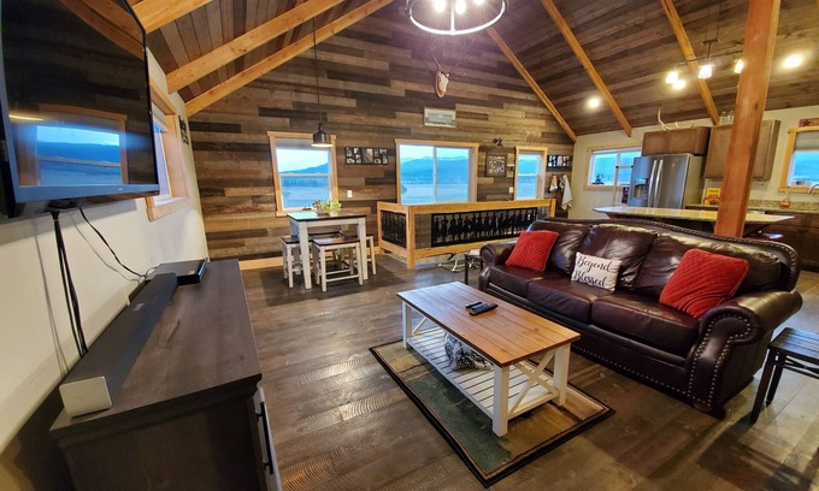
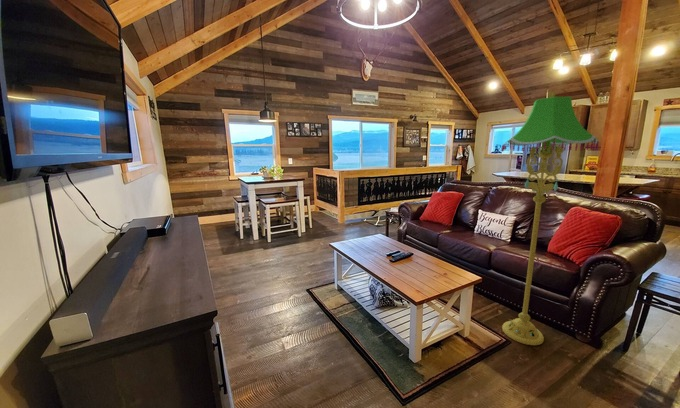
+ floor lamp (536, 222)
